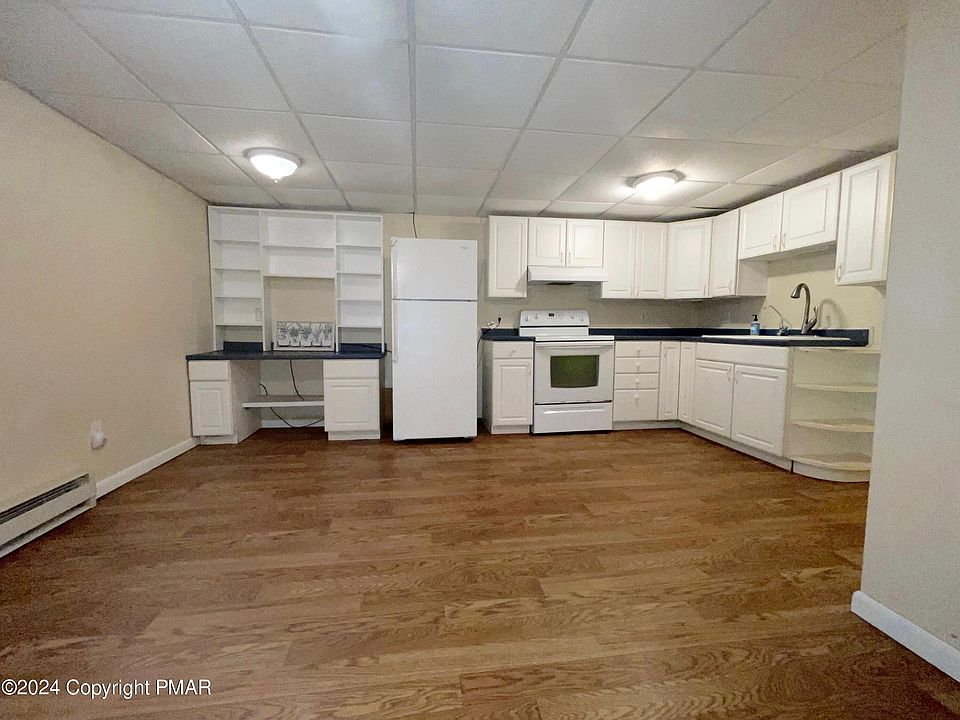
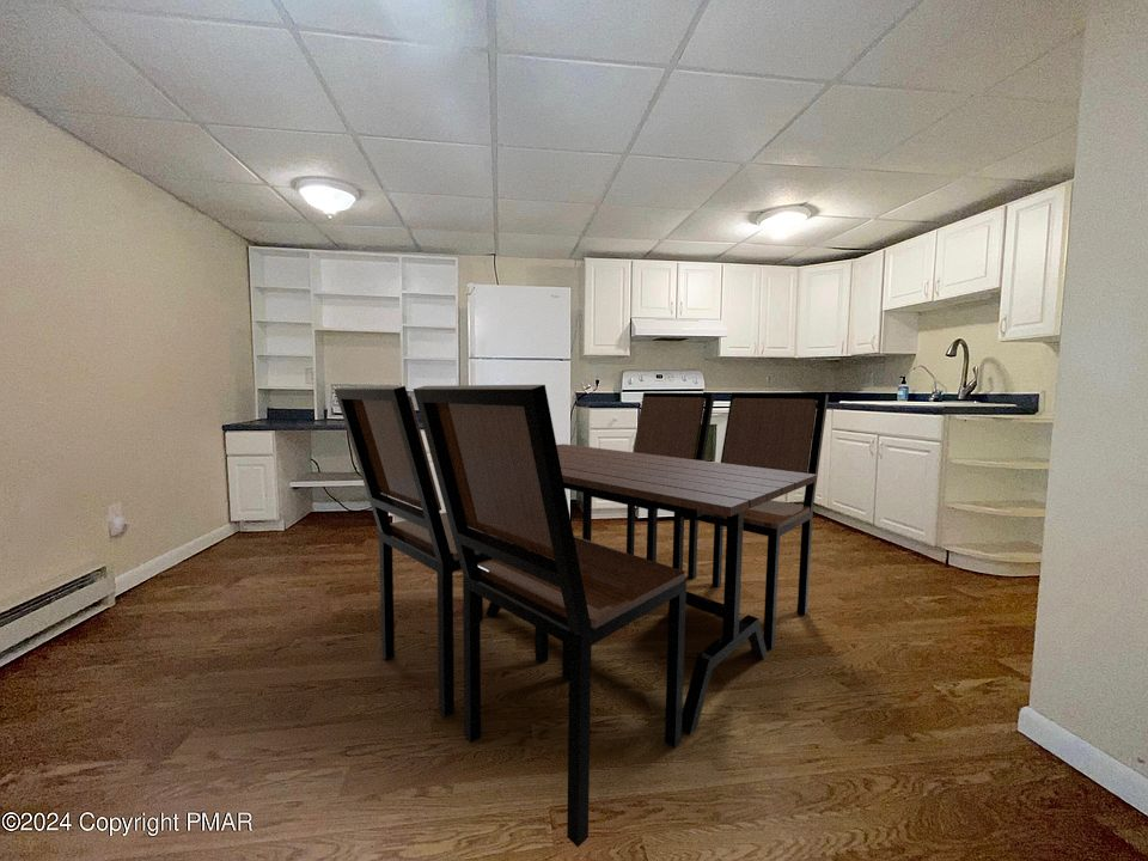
+ dining set (627, 514)
